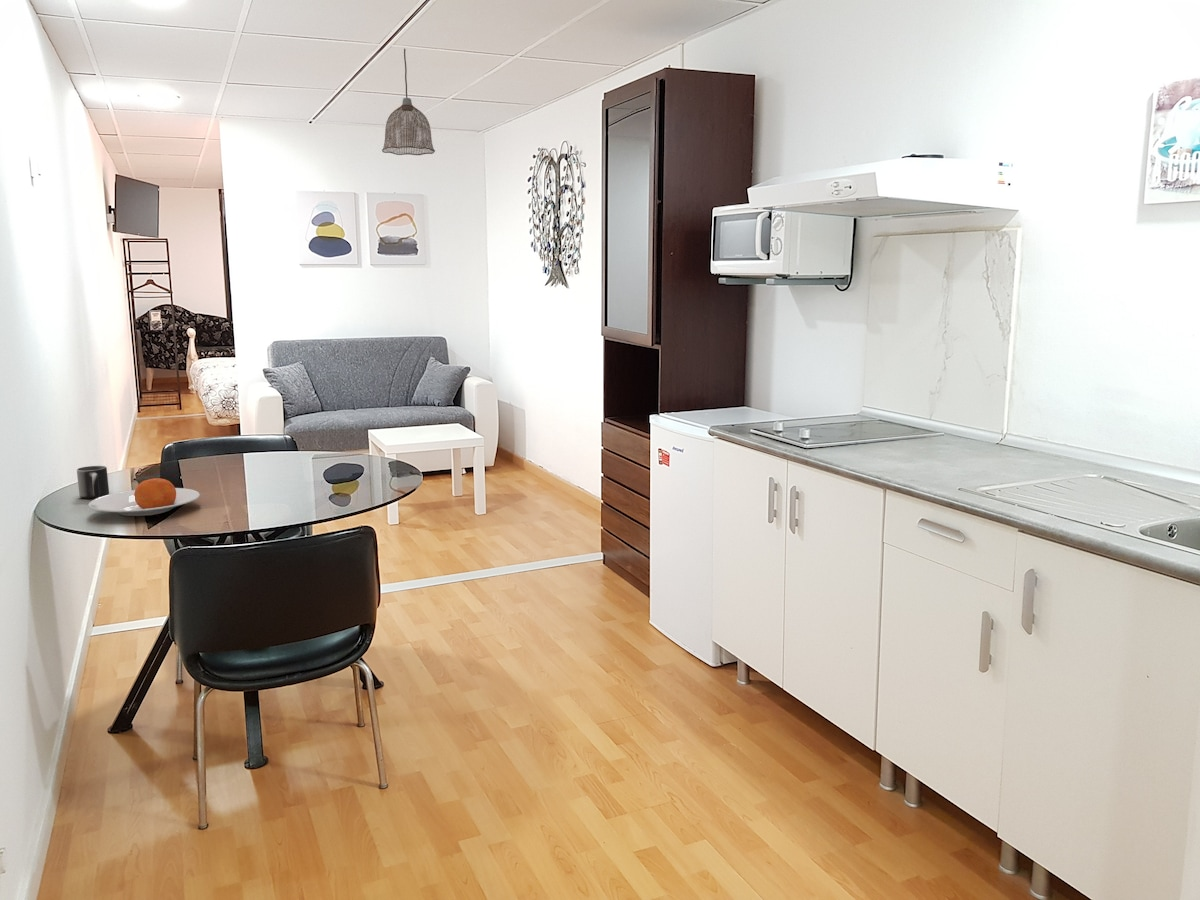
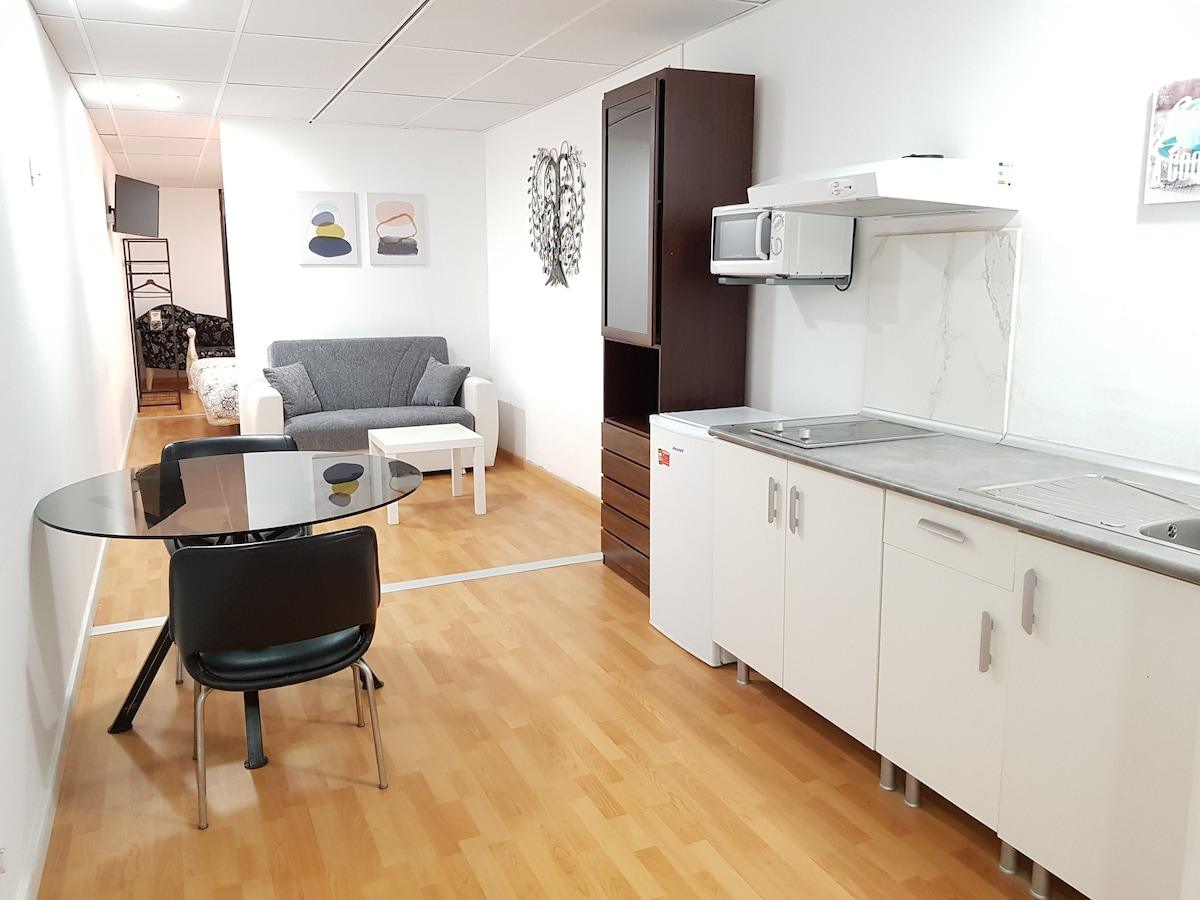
- plate (145, 495)
- mug (93, 483)
- pendant lamp (406, 100)
